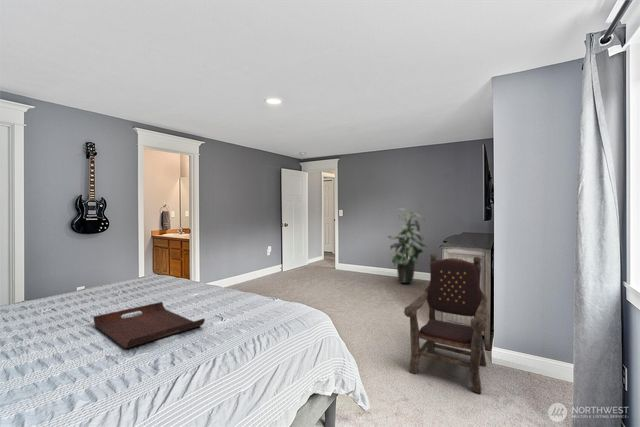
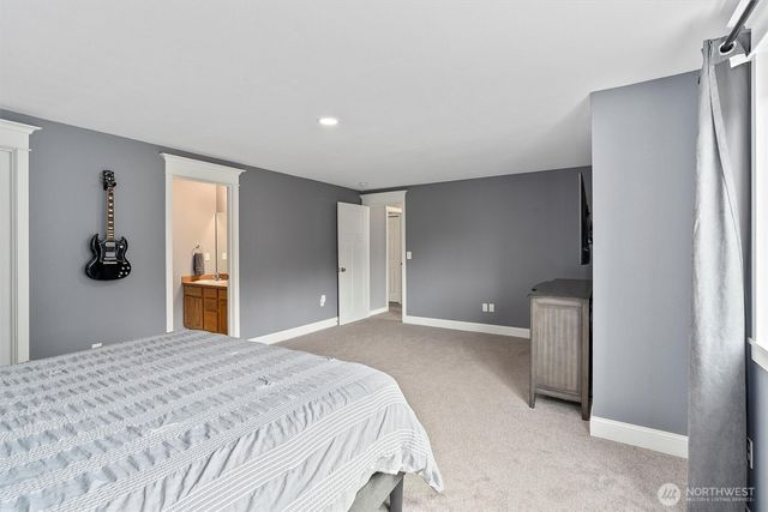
- serving tray (148, 321)
- armchair (449, 313)
- indoor plant (405, 245)
